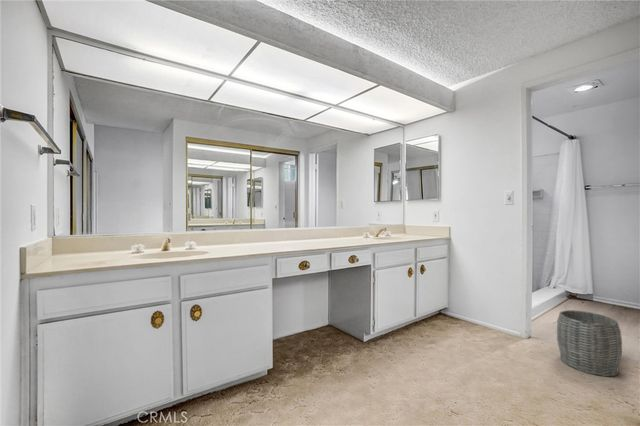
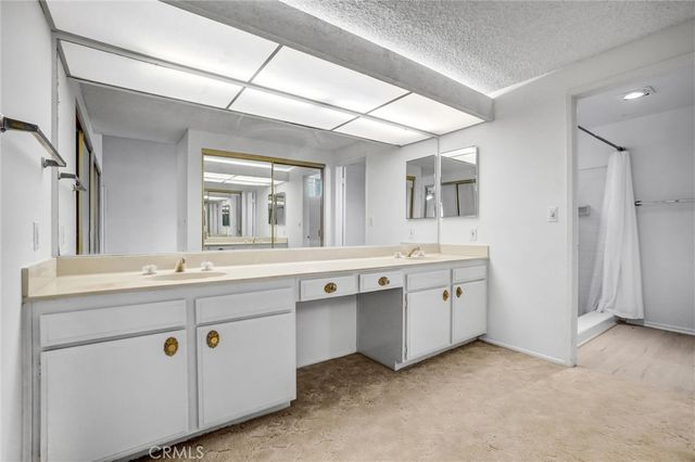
- woven basket (587, 340)
